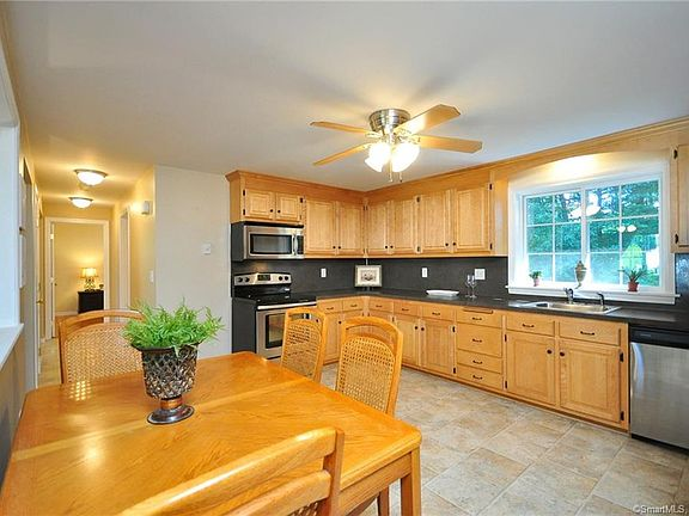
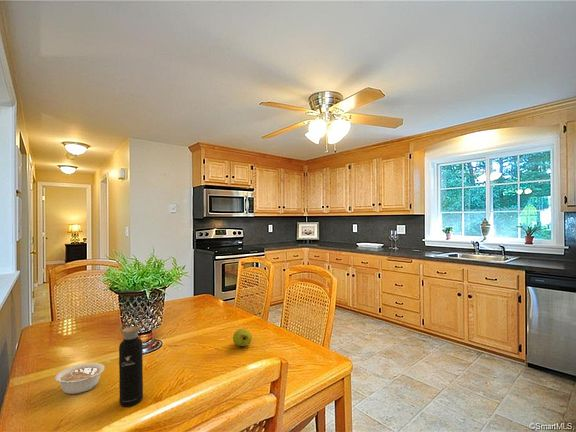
+ fruit (243, 335)
+ water bottle (131, 360)
+ legume (82, 377)
